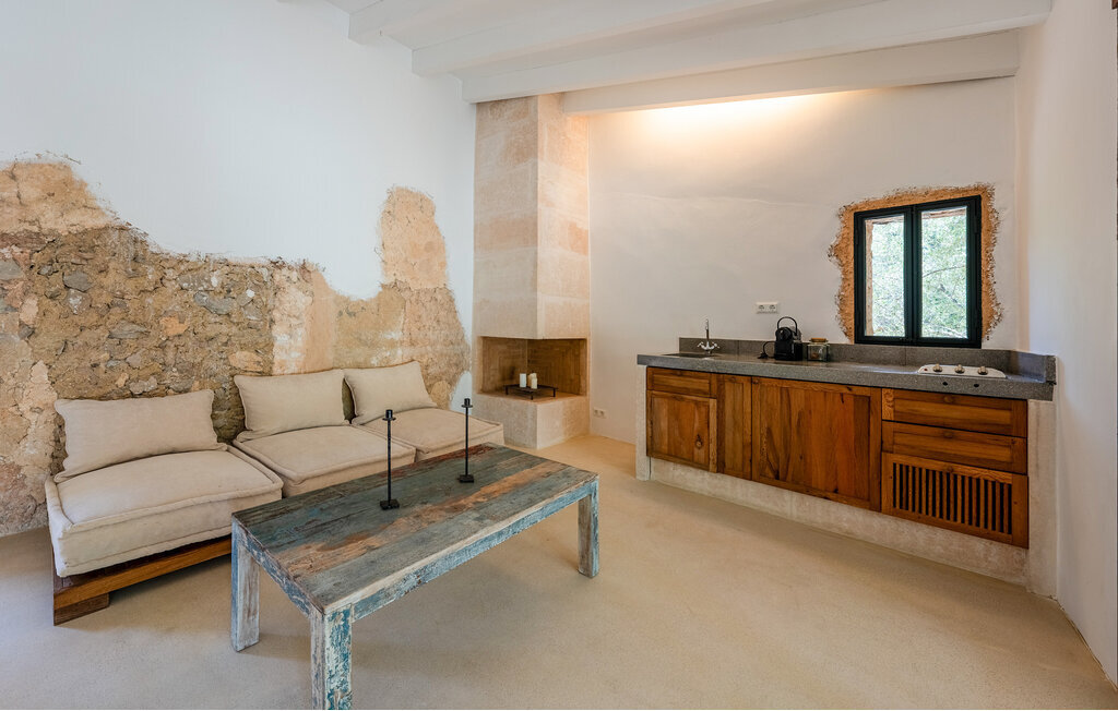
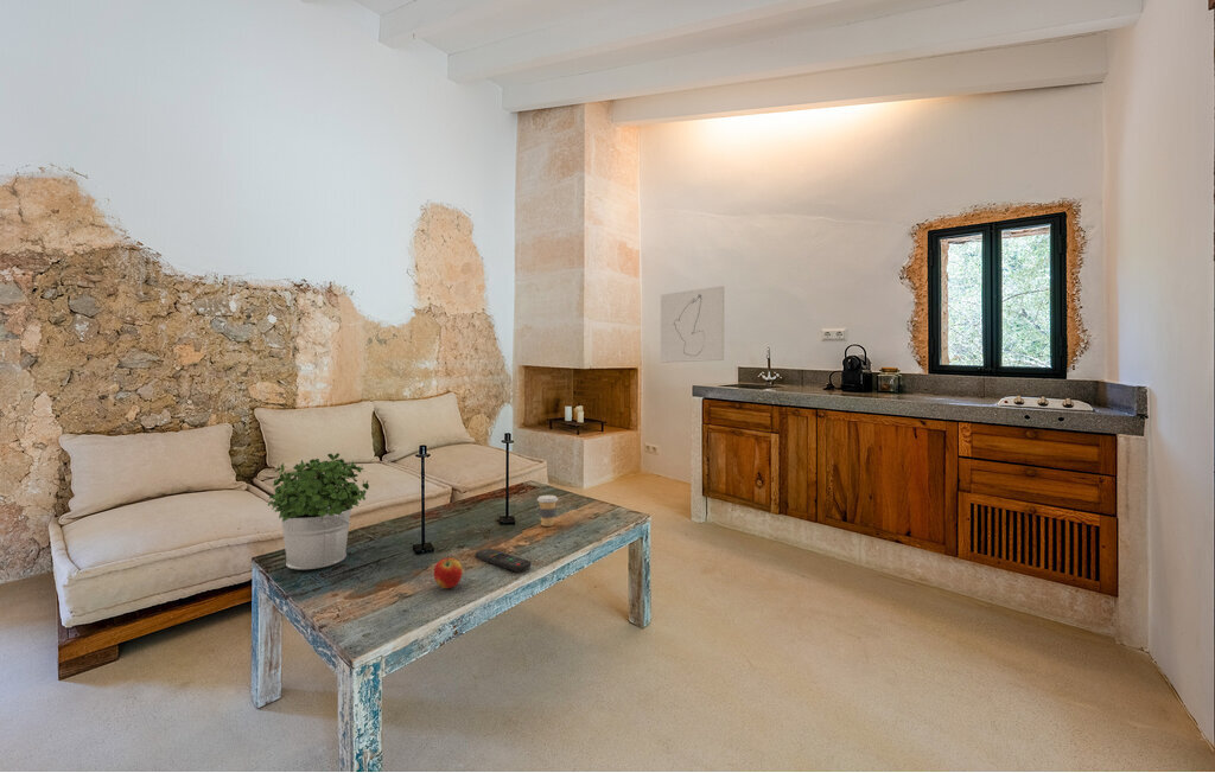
+ coffee cup (547, 510)
+ remote control (502, 558)
+ wall art (691, 326)
+ potted plant (320, 506)
+ apple (447, 570)
